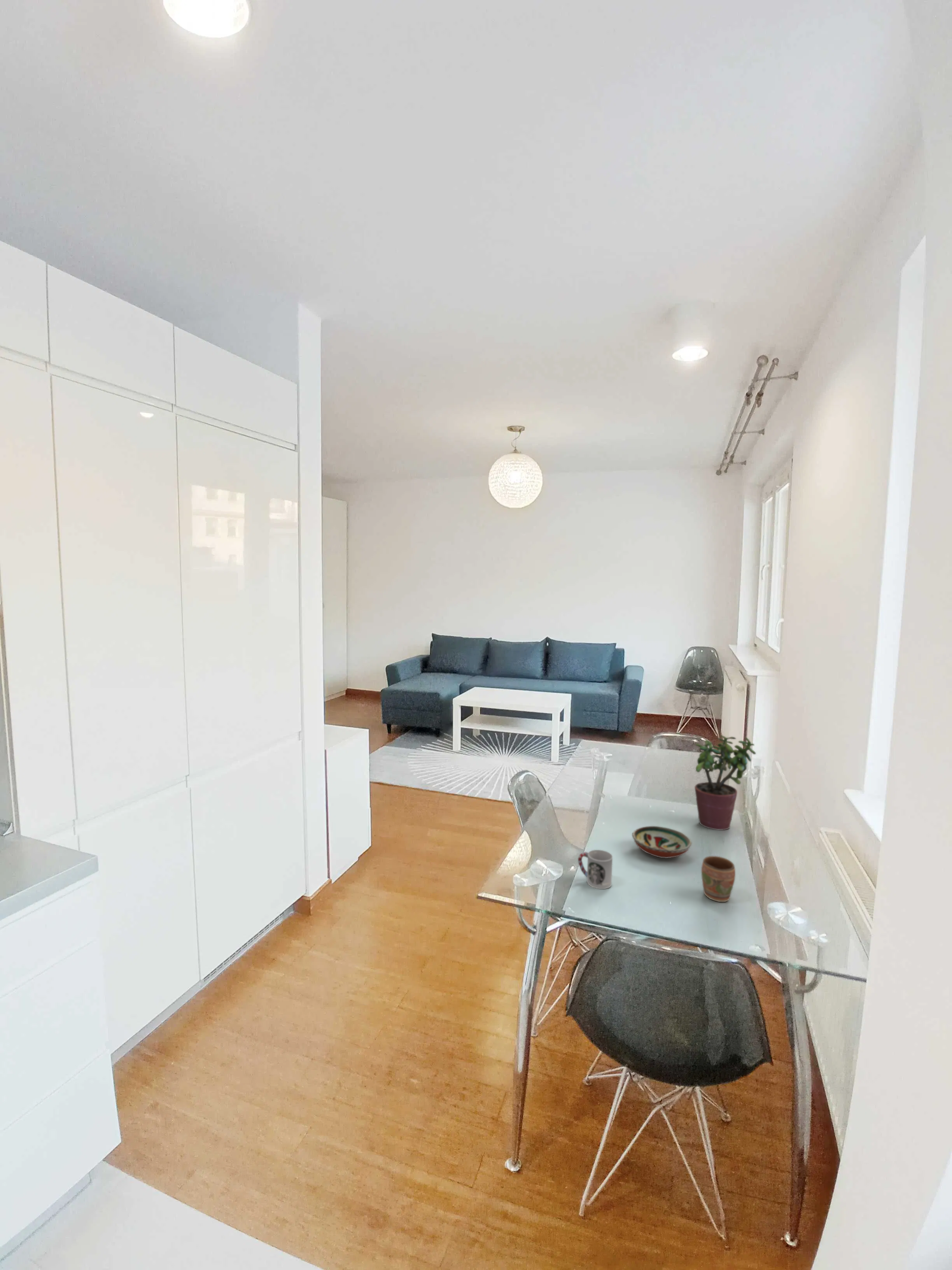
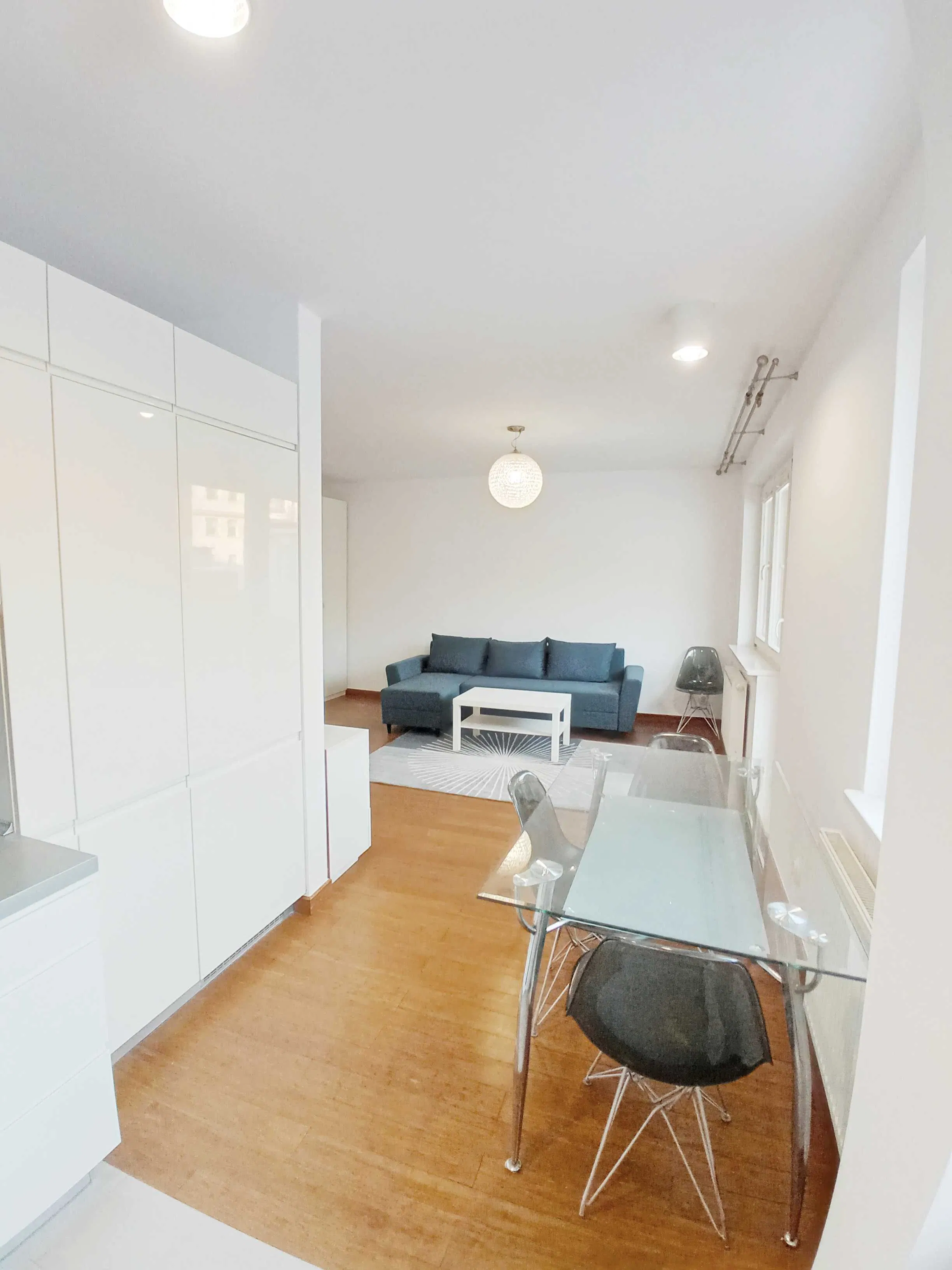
- potted plant (717, 781)
- decorative bowl (661, 844)
- cup (594, 867)
- mug (720, 879)
